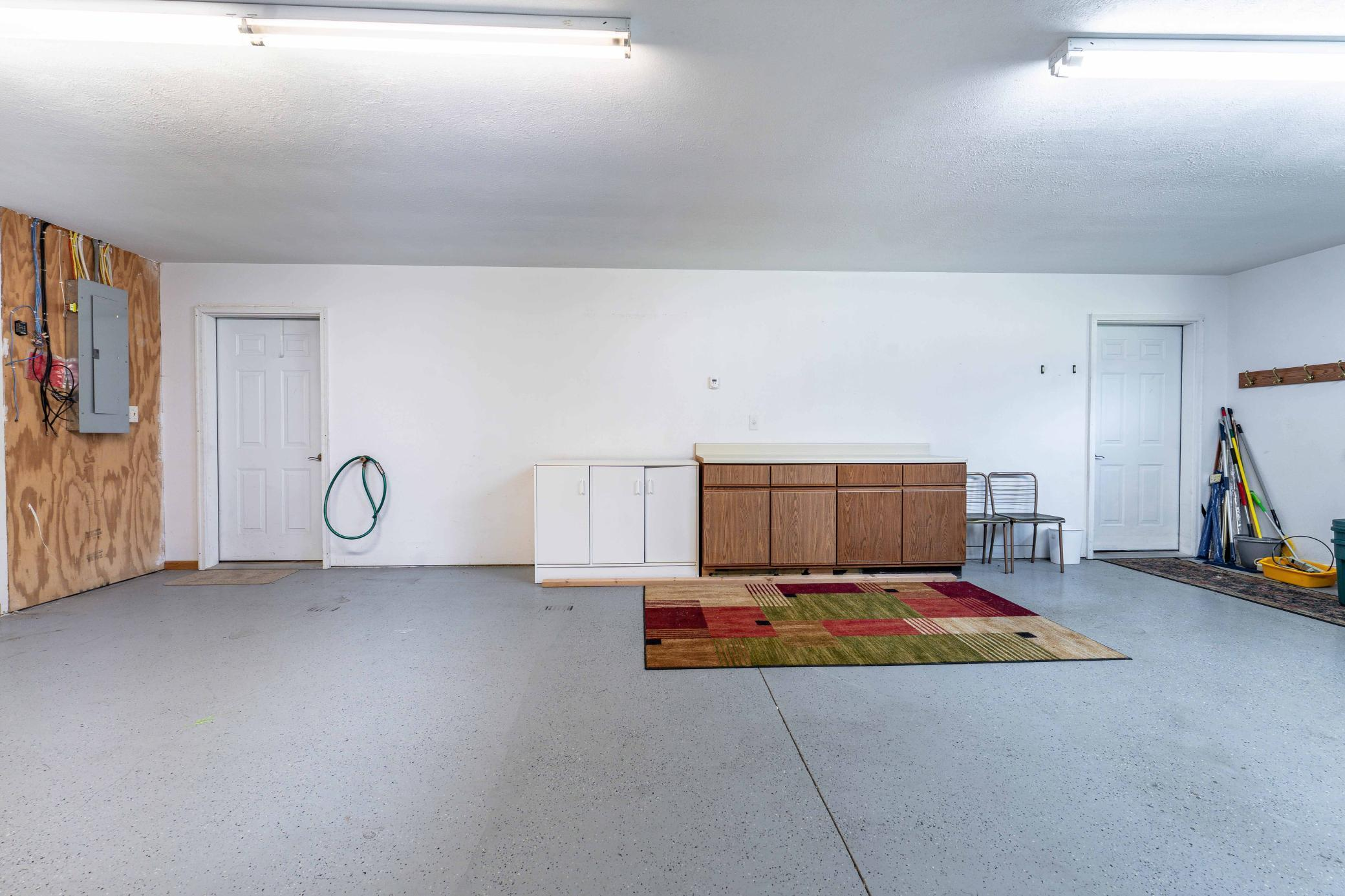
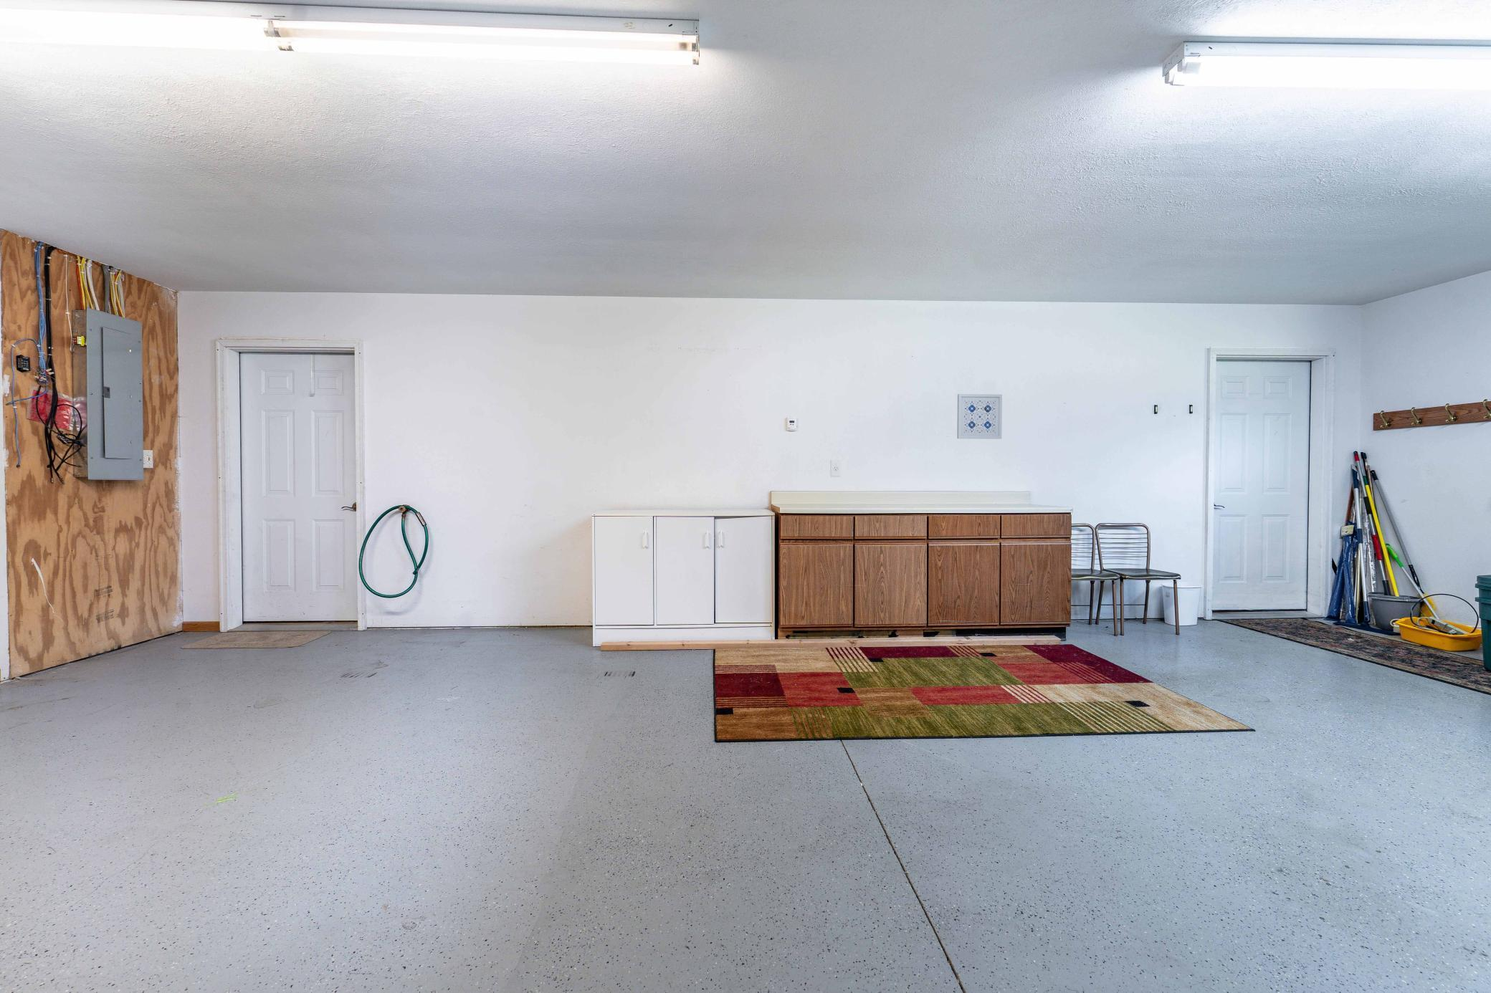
+ wall art (979, 417)
